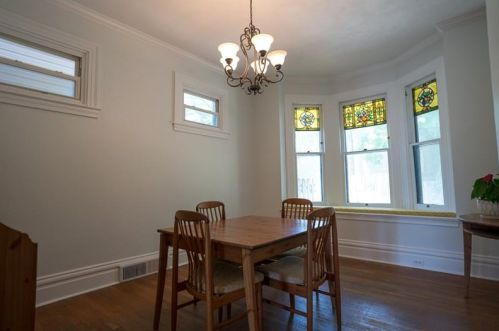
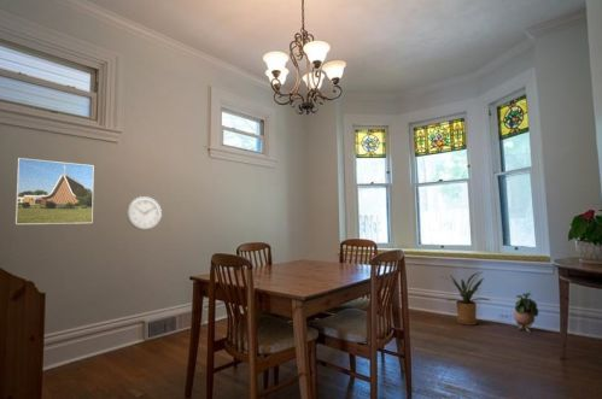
+ house plant (466, 295)
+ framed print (57, 192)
+ wall clock (145, 213)
+ potted plant (526, 311)
